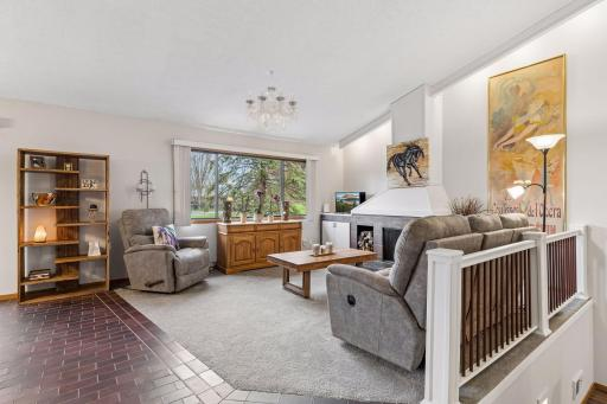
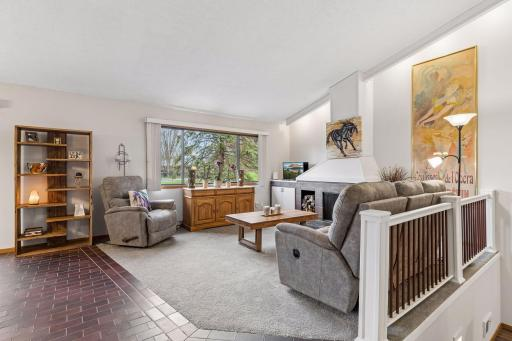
- chandelier (270, 101)
